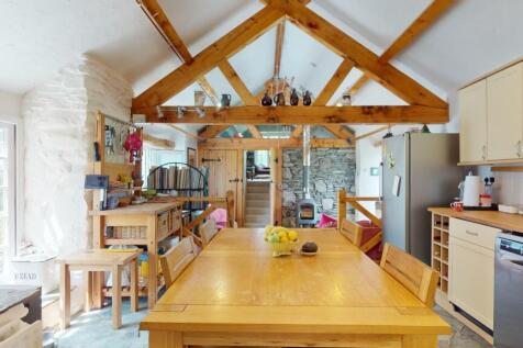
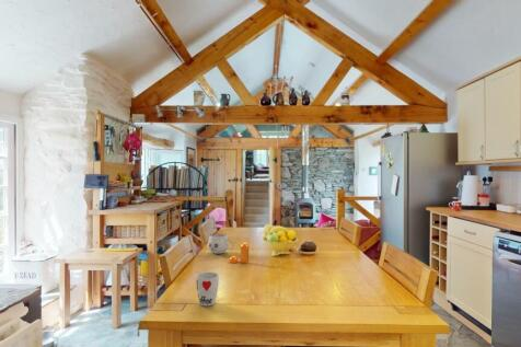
+ cup (207, 289)
+ pepper shaker (241, 252)
+ mug (221, 244)
